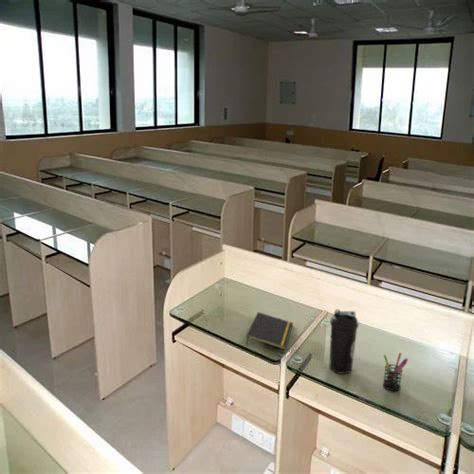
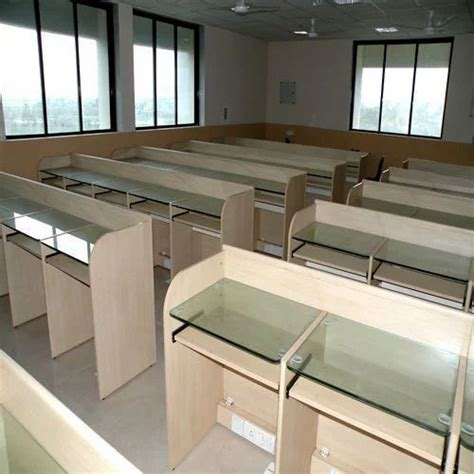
- water bottle (342, 340)
- notepad (270, 329)
- pen holder (392, 368)
